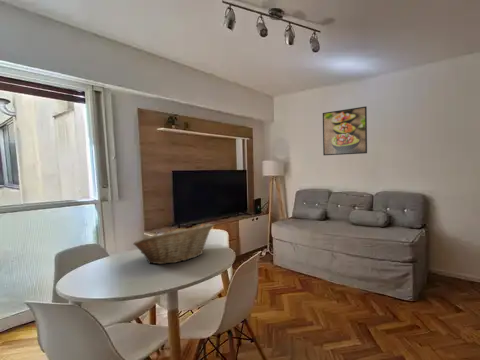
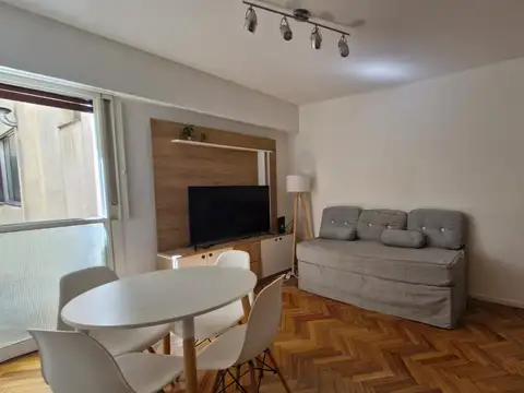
- fruit basket (175, 240)
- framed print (343, 132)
